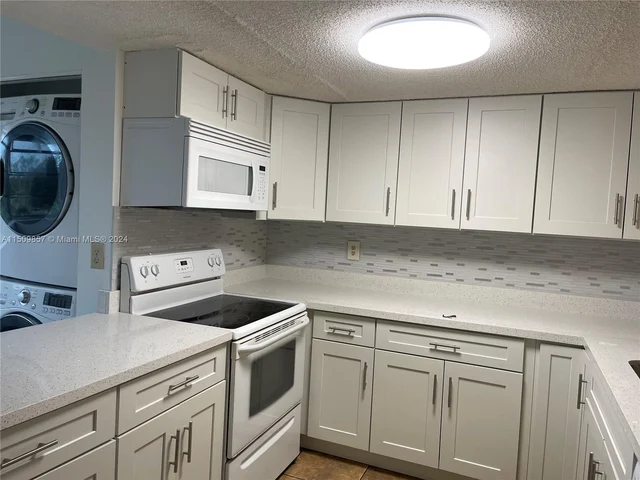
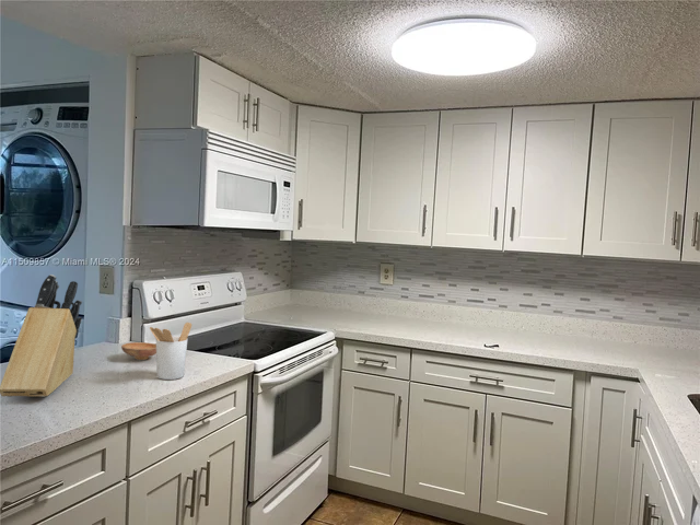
+ bowl (140, 351)
+ utensil holder (167, 350)
+ knife block (46, 329)
